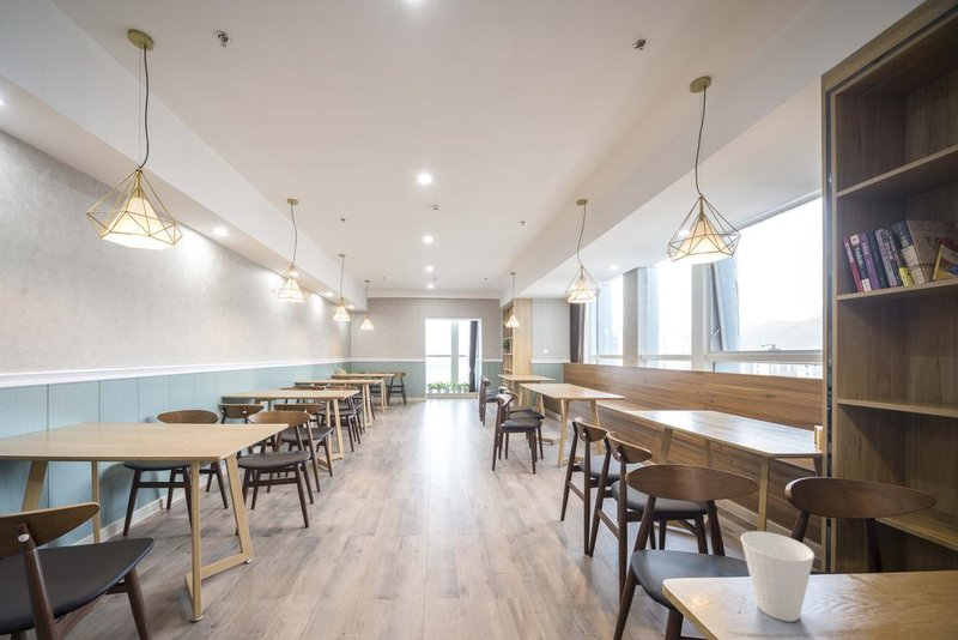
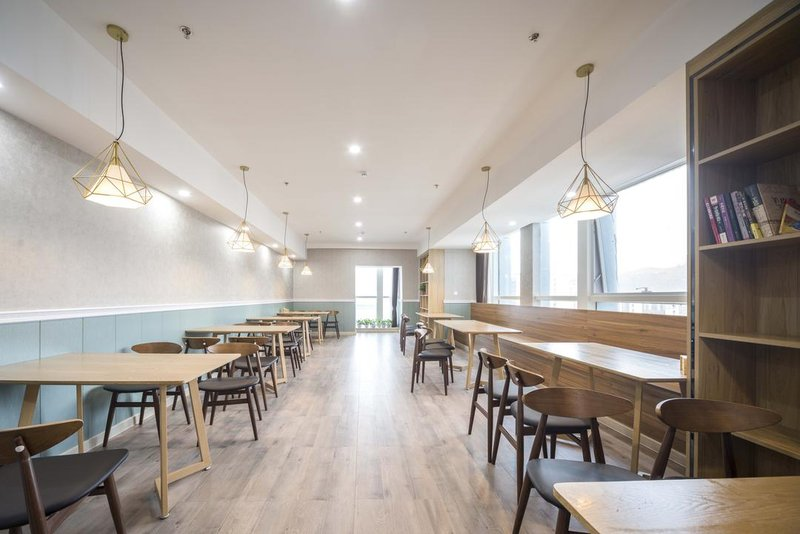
- cup (776, 576)
